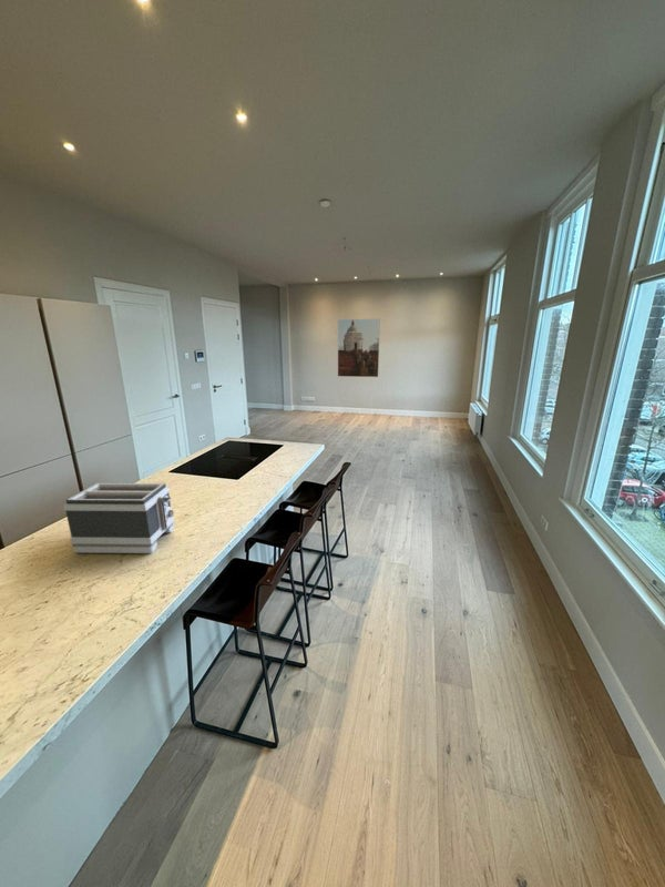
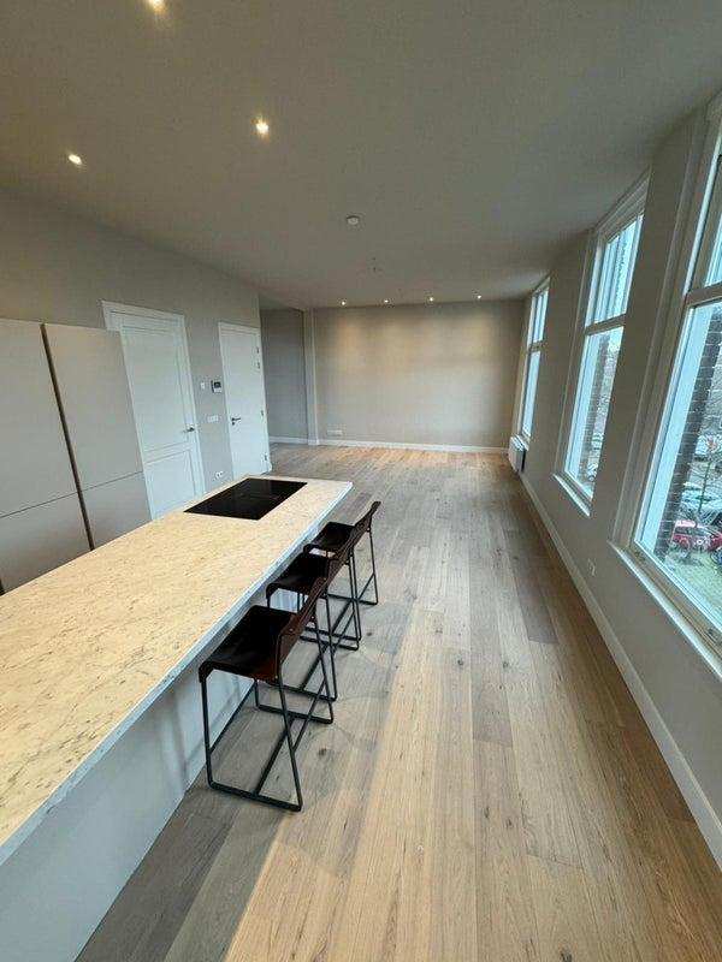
- toaster (127, 516)
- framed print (358, 348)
